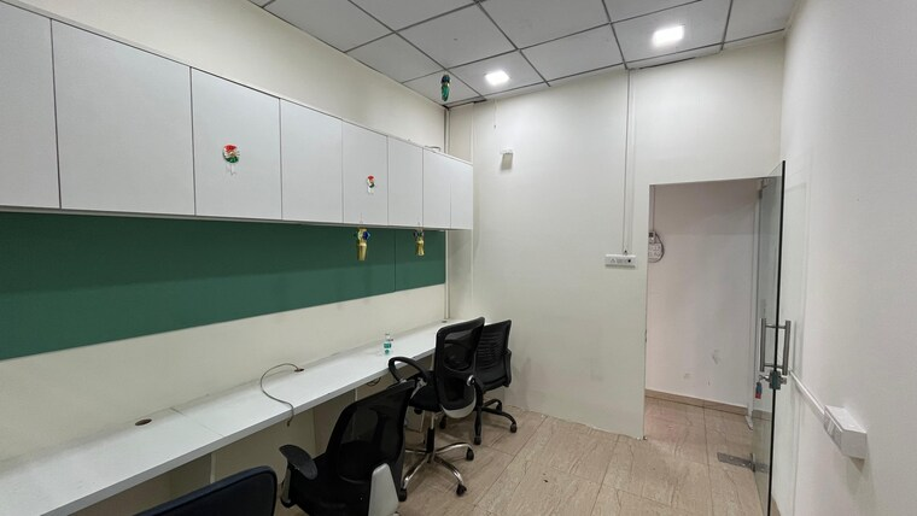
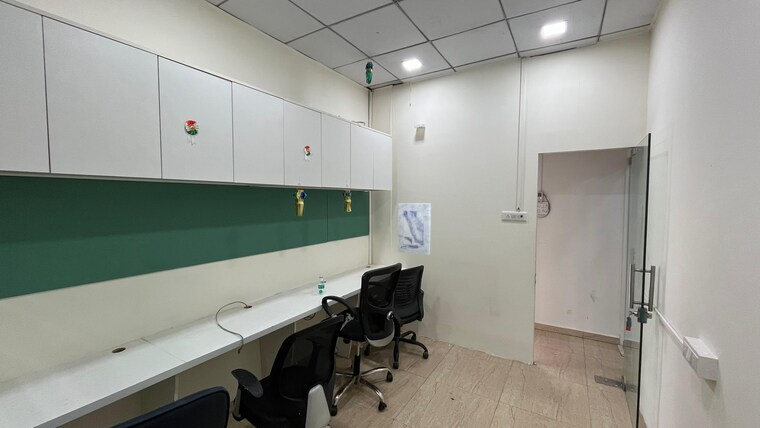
+ wall art (413, 228)
